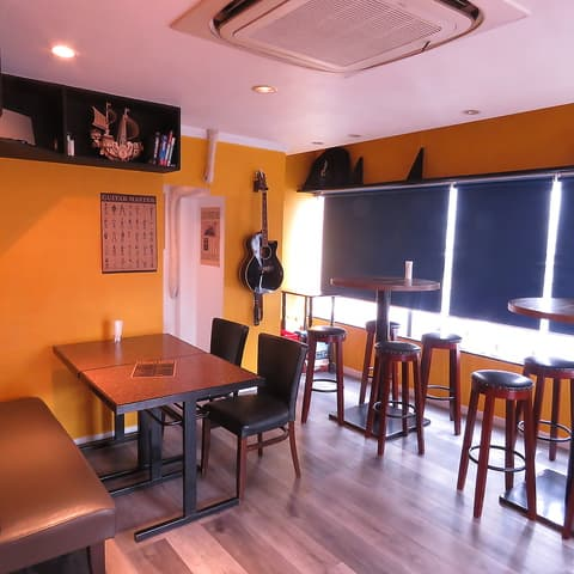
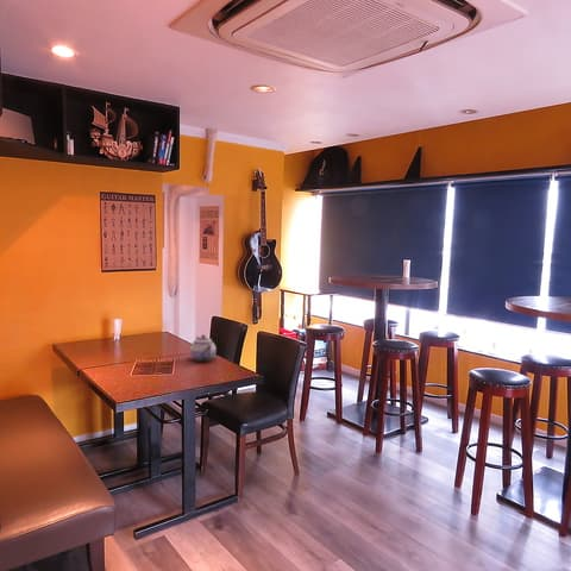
+ teapot (202, 346)
